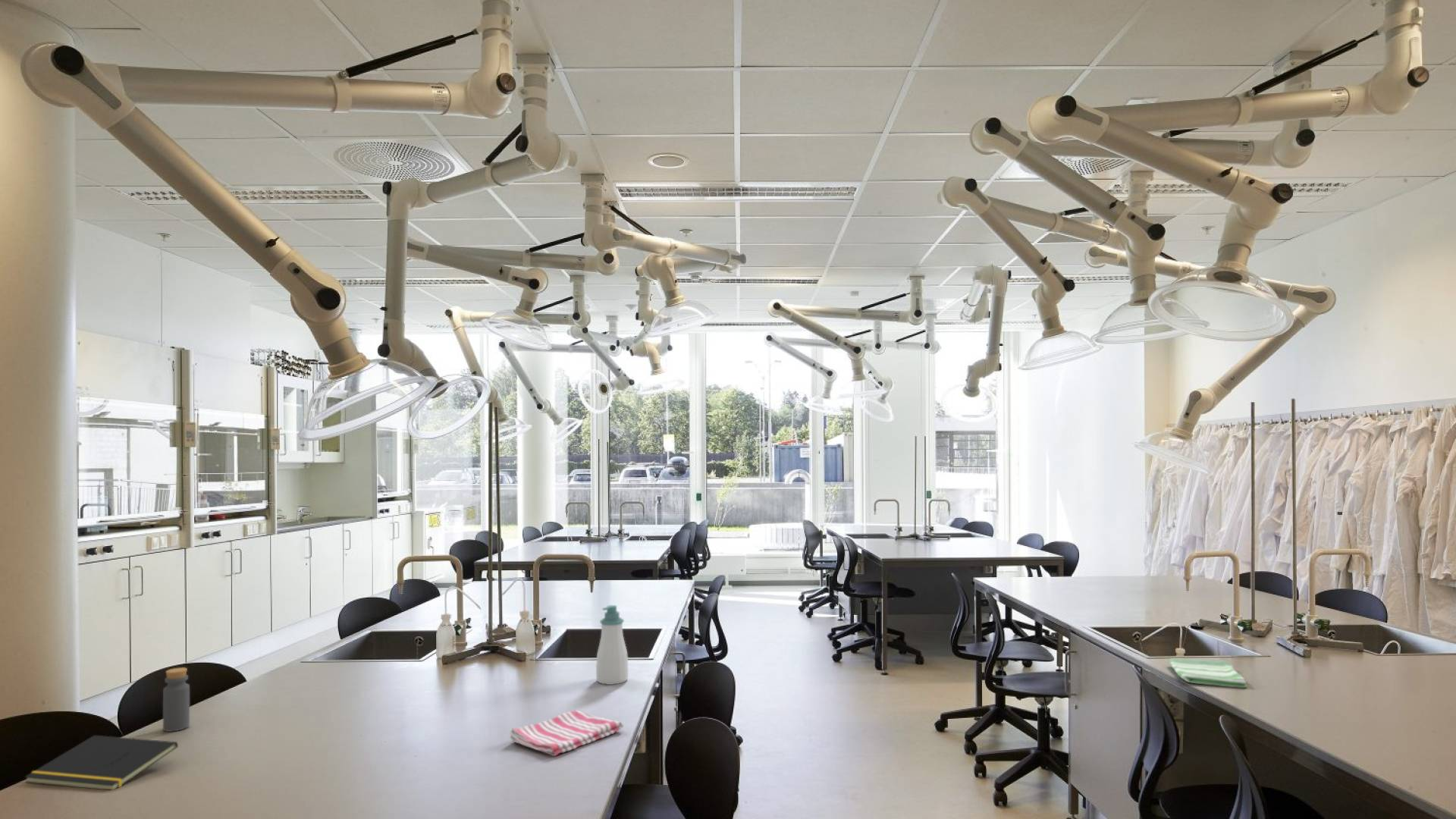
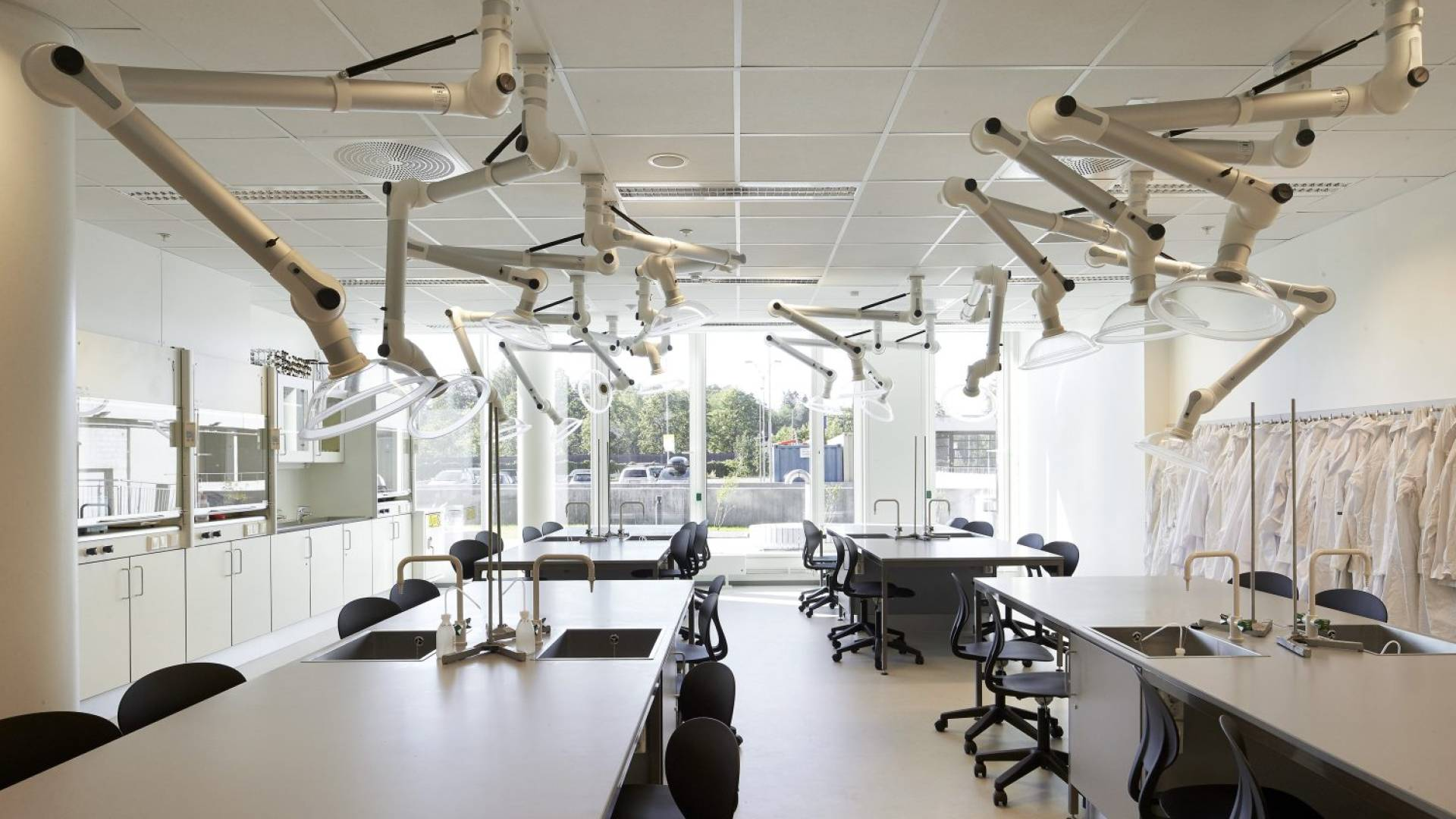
- dish towel (567, 730)
- soap bottle (612, 643)
- notepad (103, 761)
- bottle (176, 698)
- dish towel (1207, 671)
